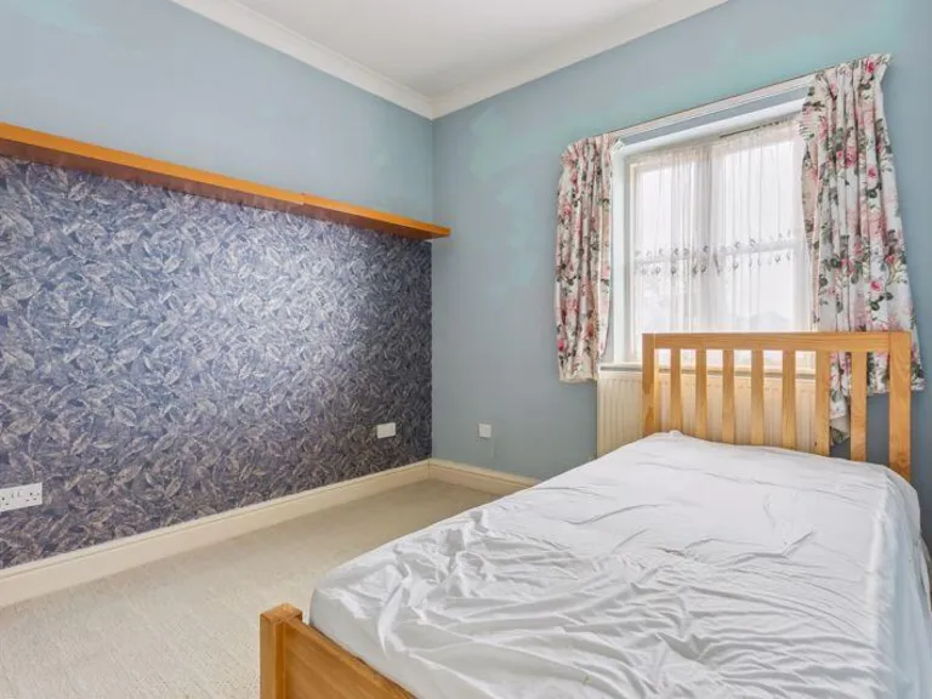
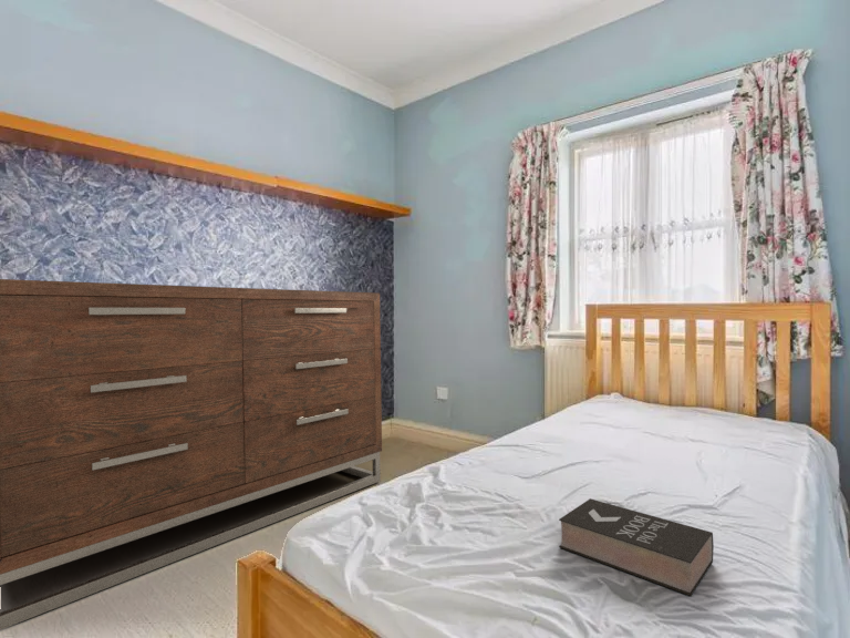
+ book (633, 539)
+ dresser (211, 404)
